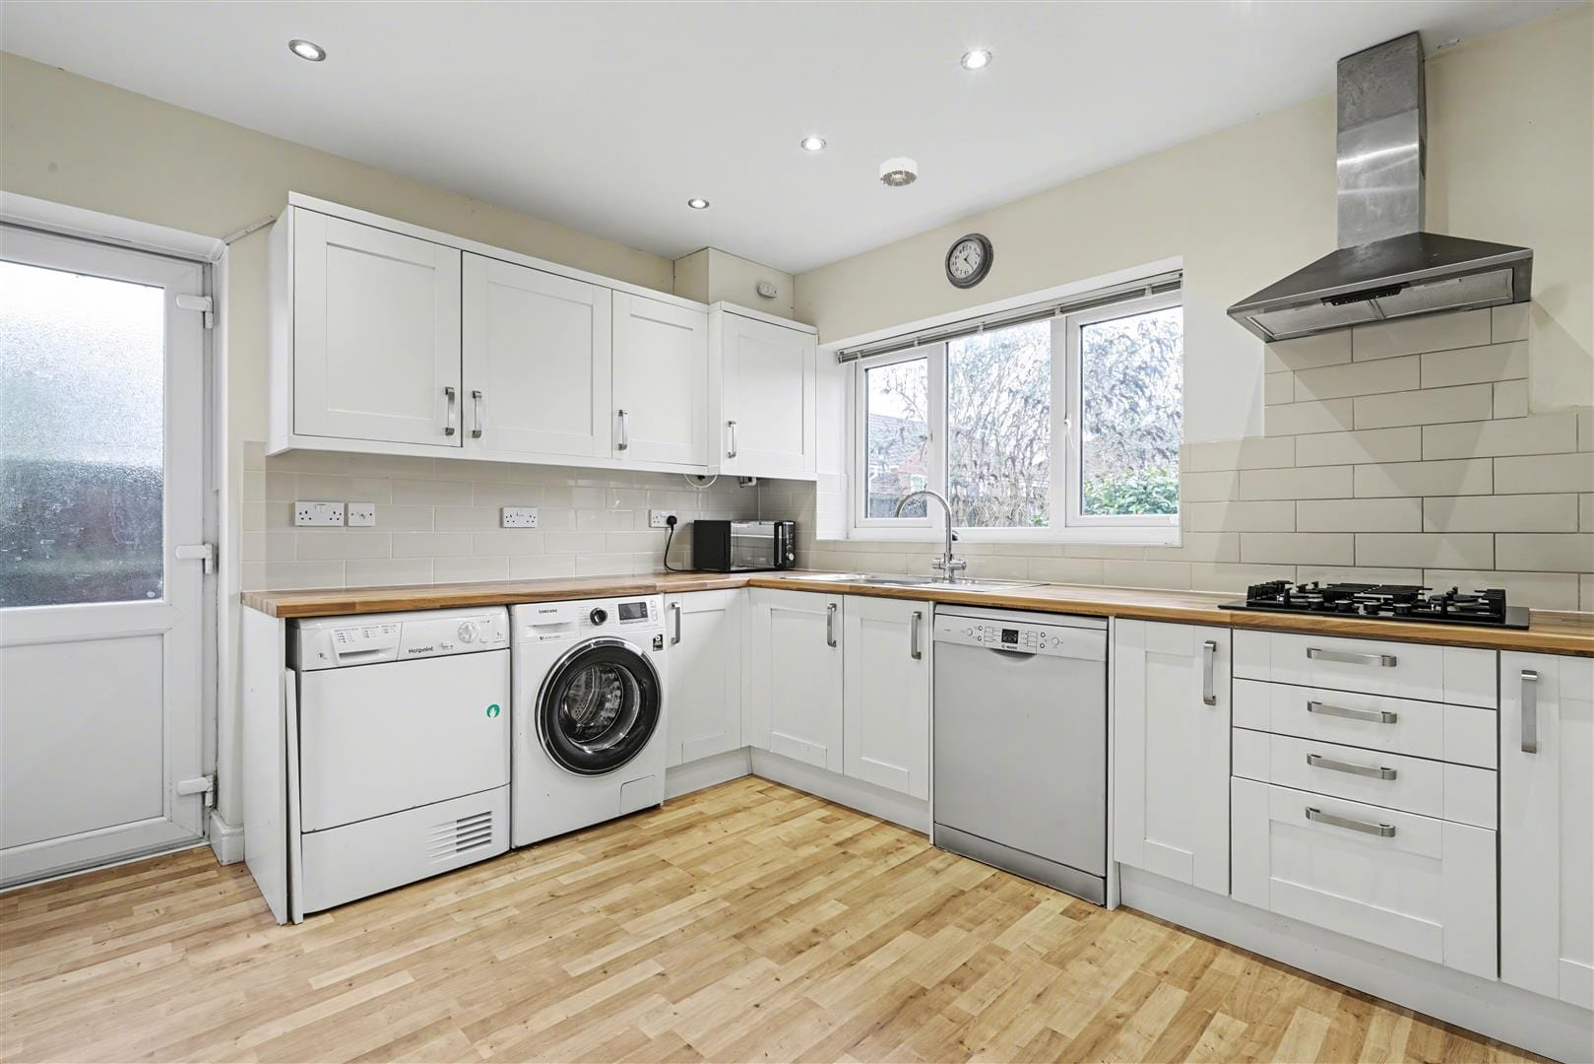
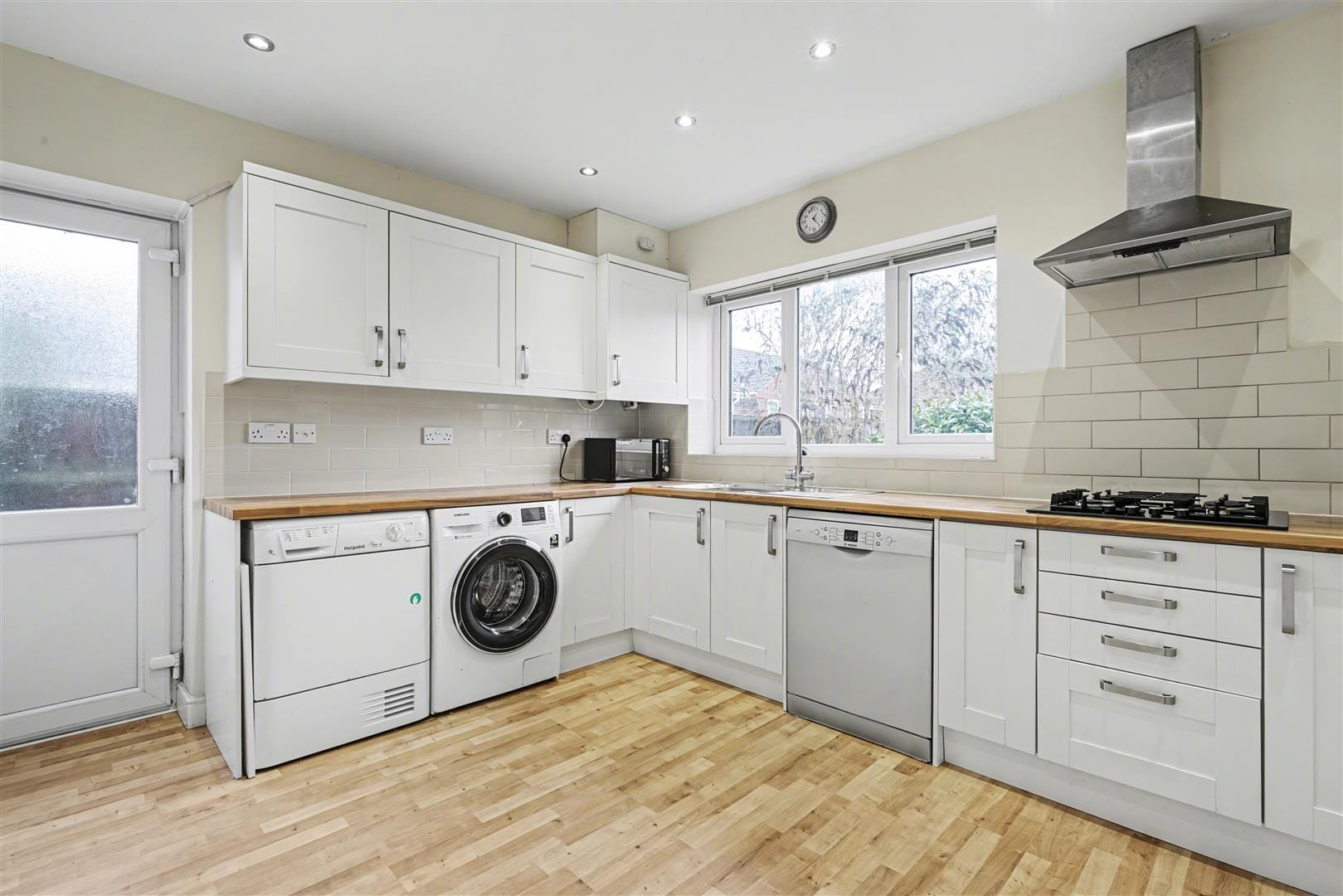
- smoke detector (898, 171)
